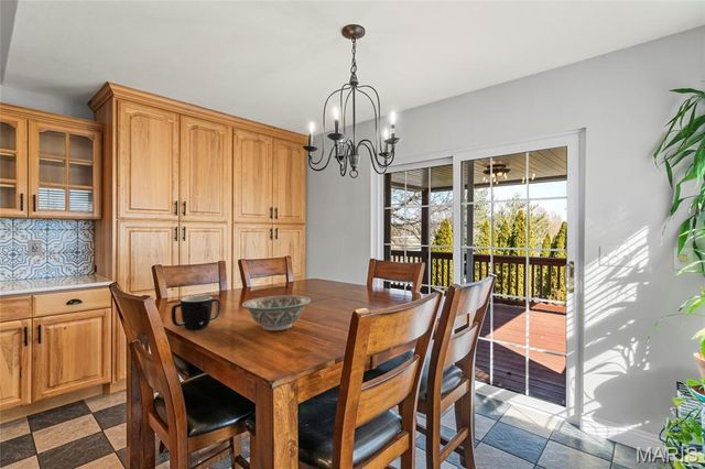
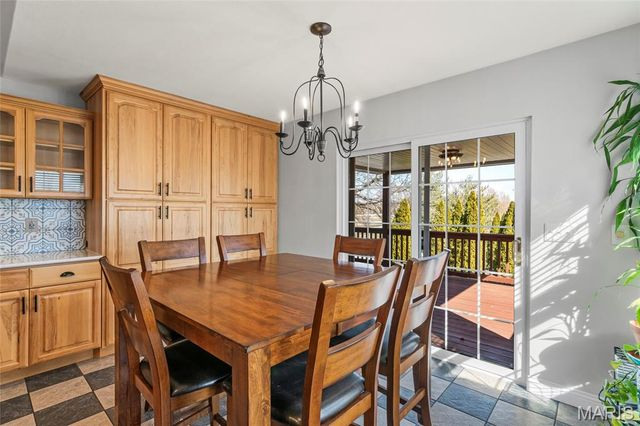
- mug (196, 313)
- decorative bowl (276, 313)
